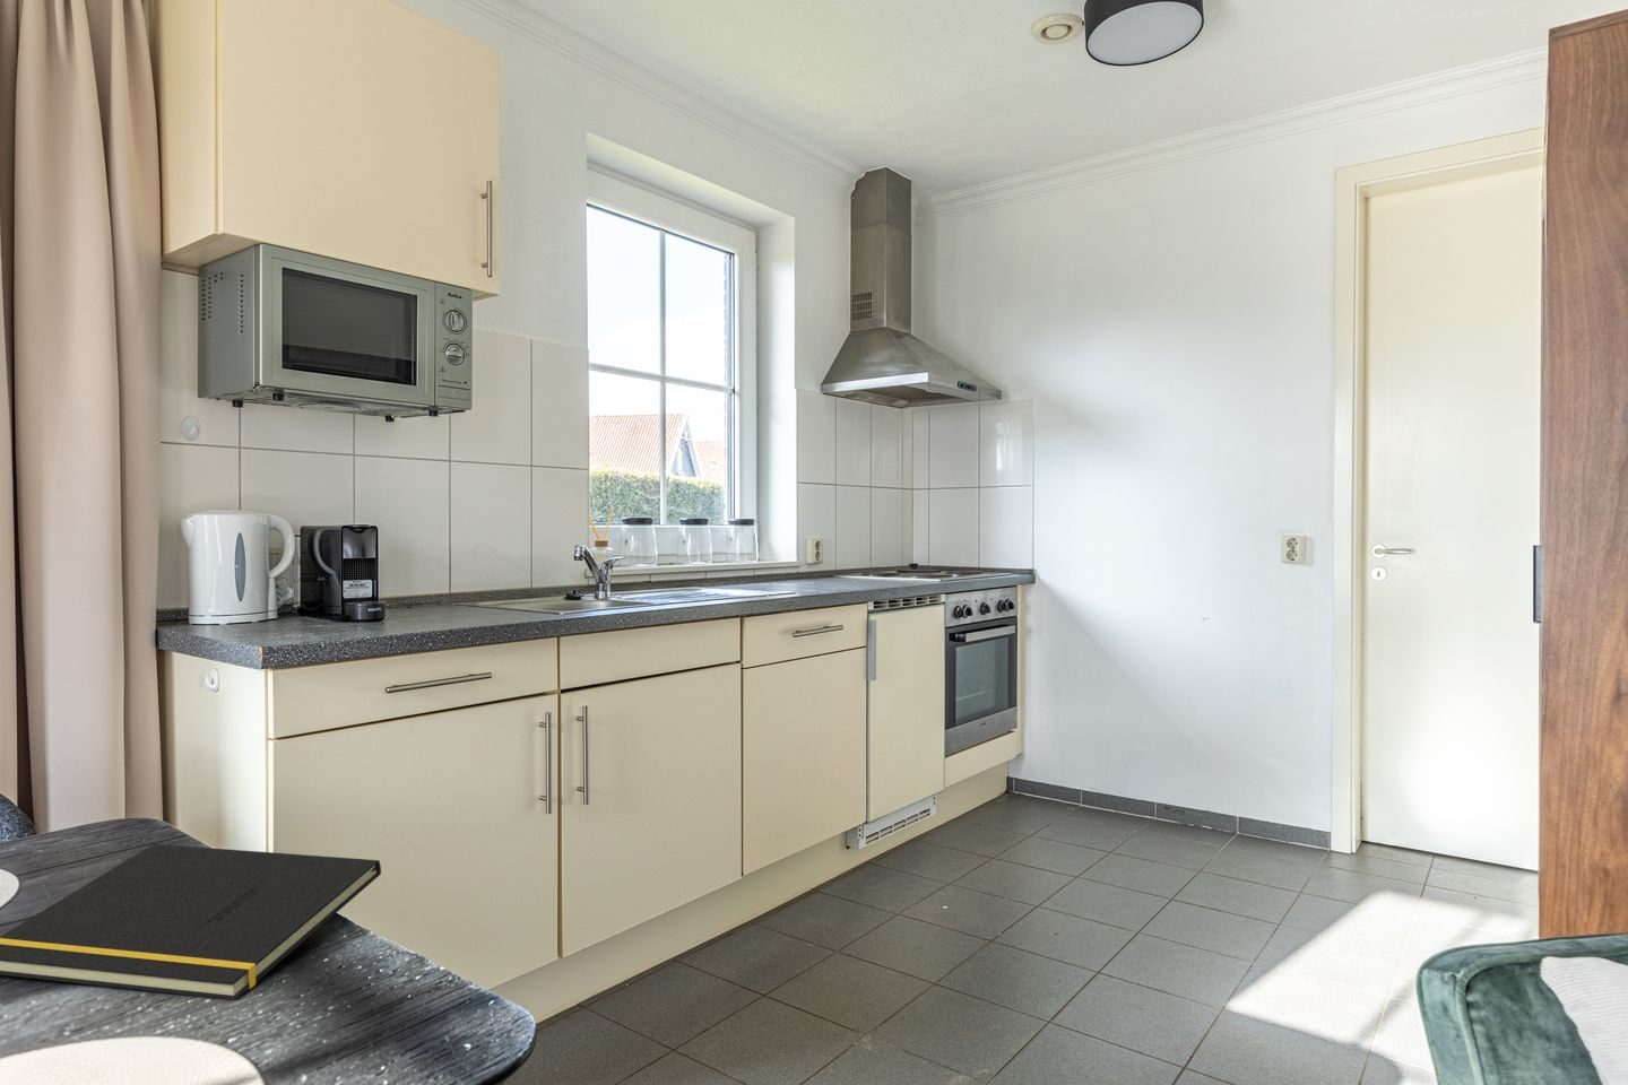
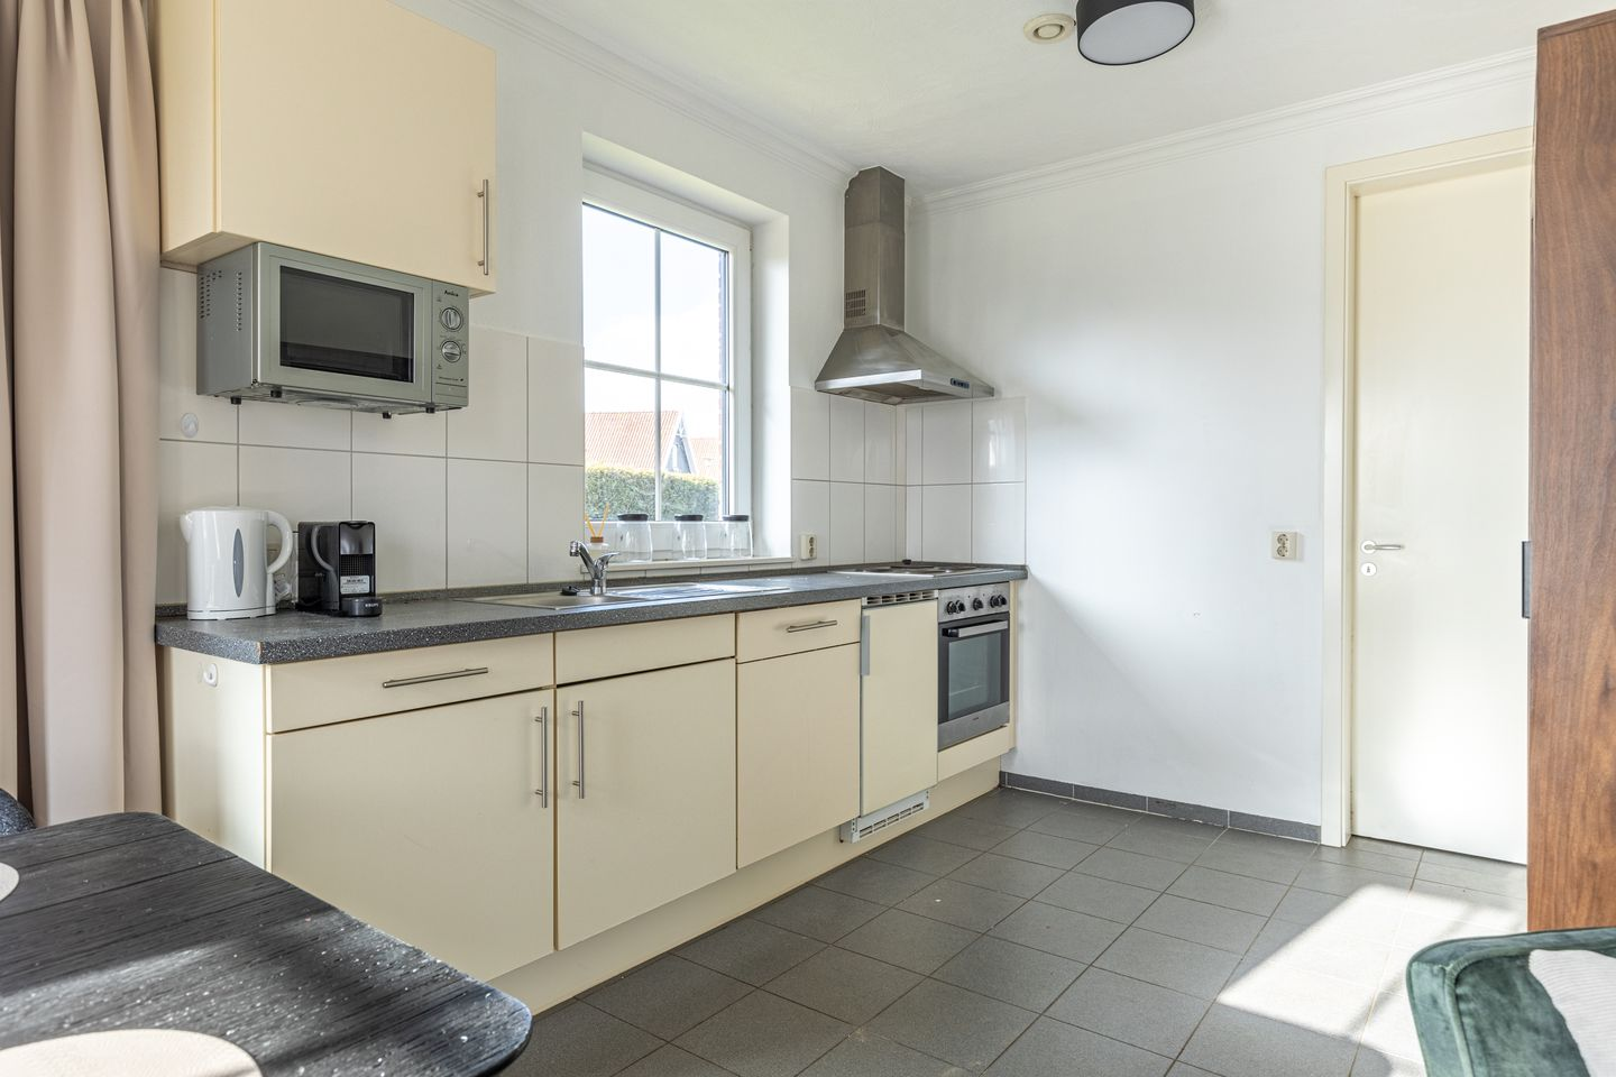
- notepad (190, 911)
